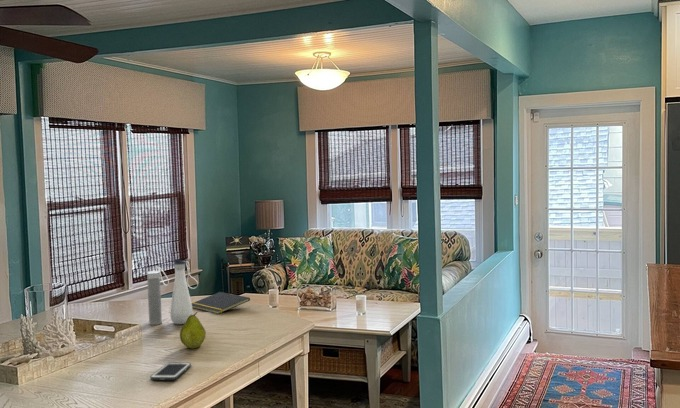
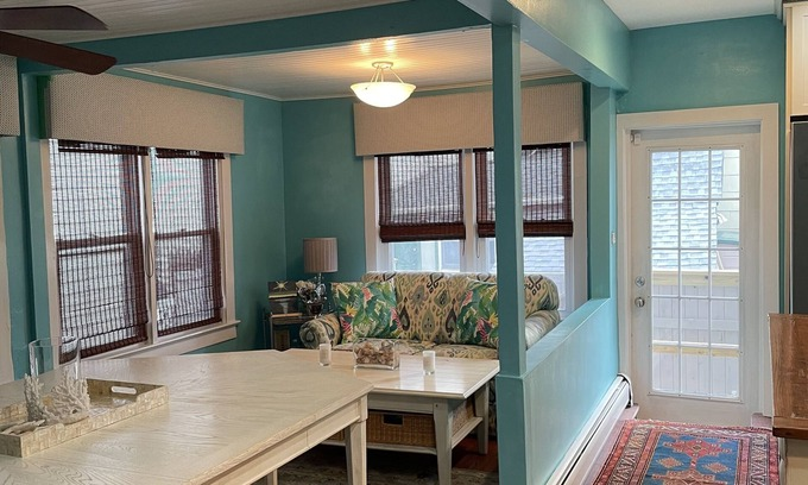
- cell phone (171, 371)
- water bottle (173, 291)
- notepad (219, 302)
- fruit (192, 330)
